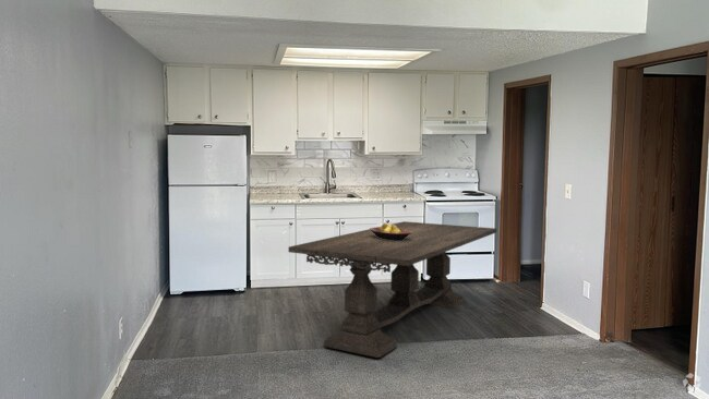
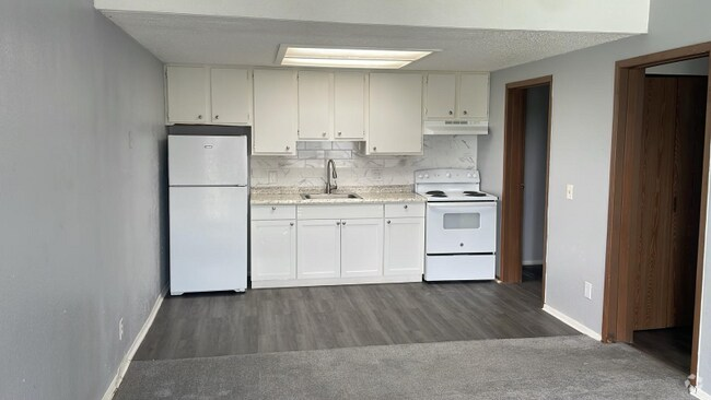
- dining table (405, 279)
- fruit bowl (389, 230)
